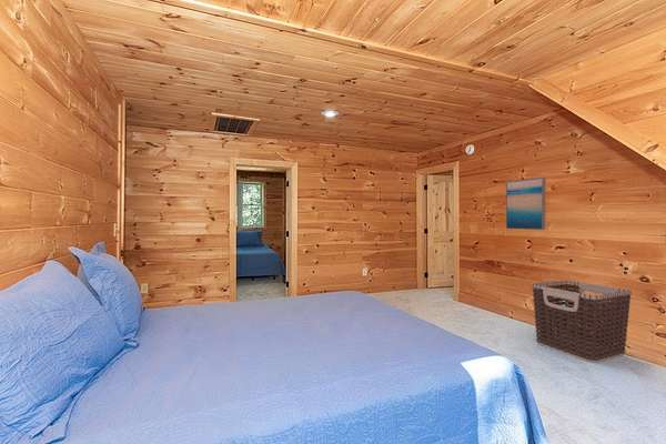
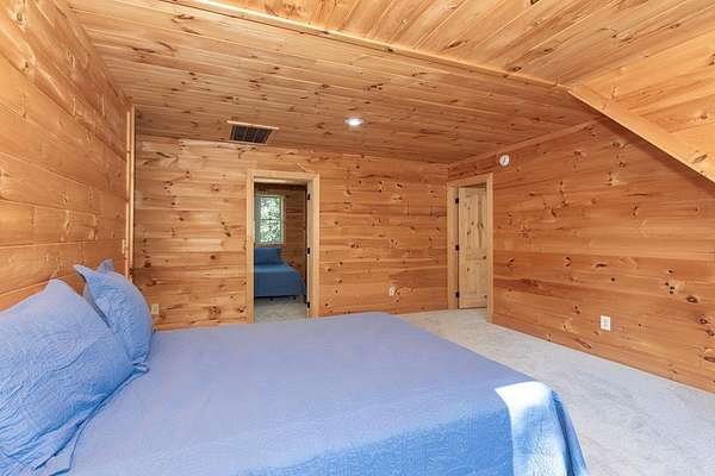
- wall art (524, 204)
- clothes hamper (578, 317)
